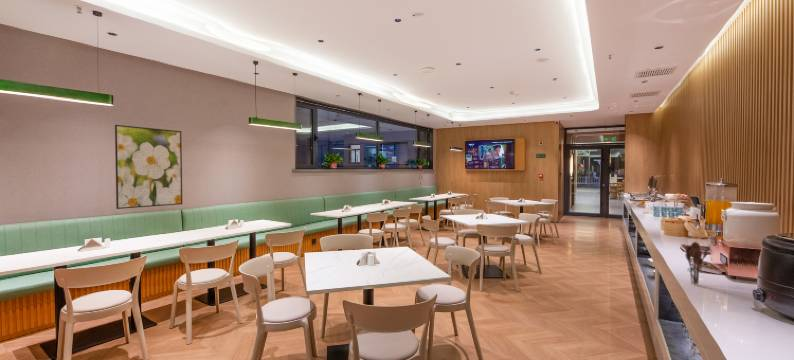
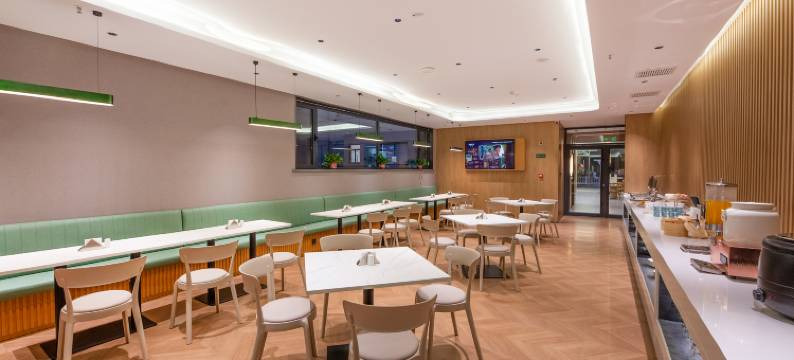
- utensil holder (695, 263)
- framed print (151, 167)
